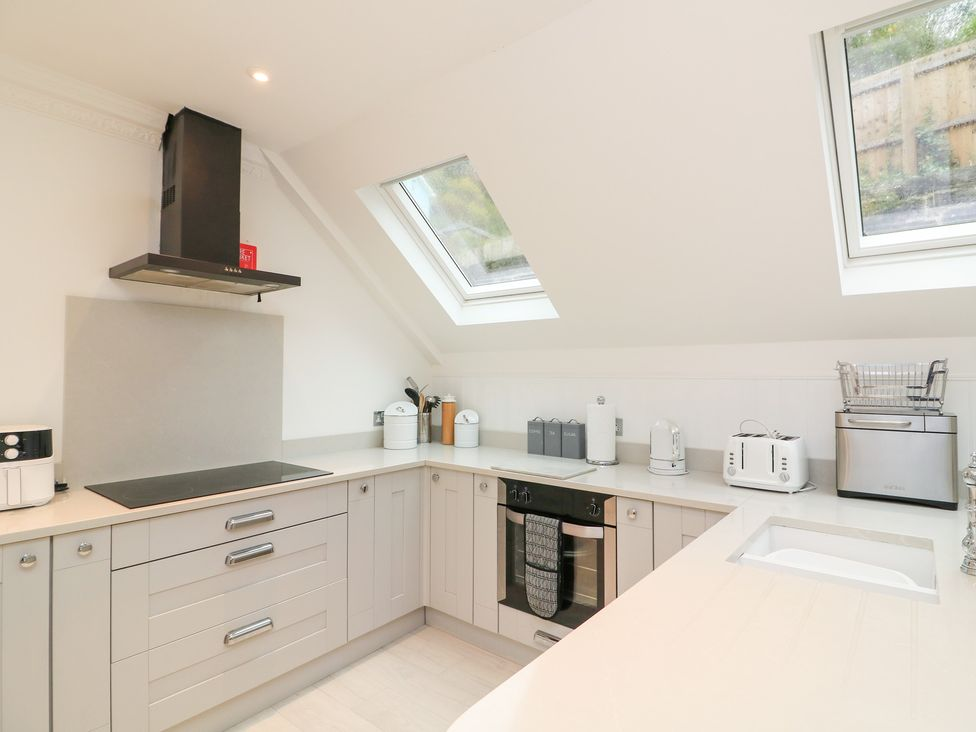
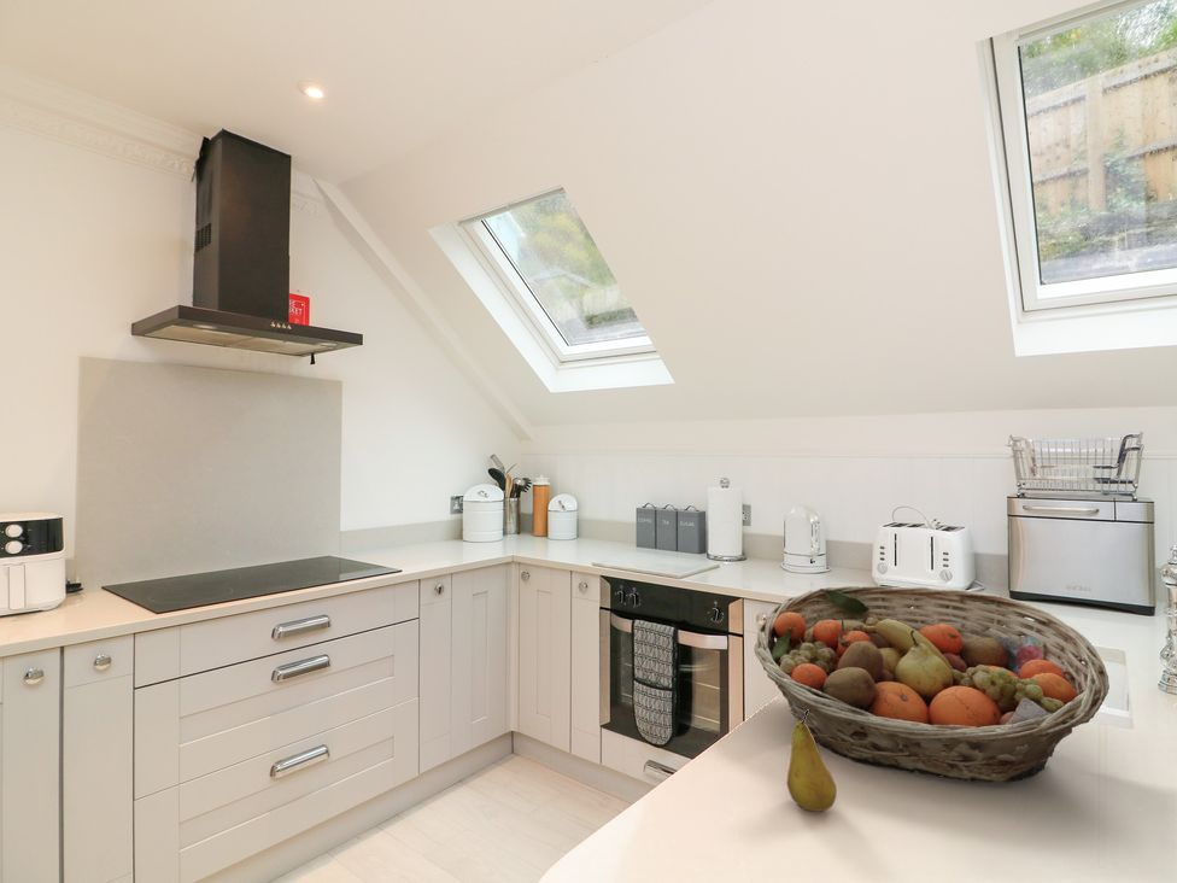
+ fruit basket (912, 668)
+ fruit (809, 758)
